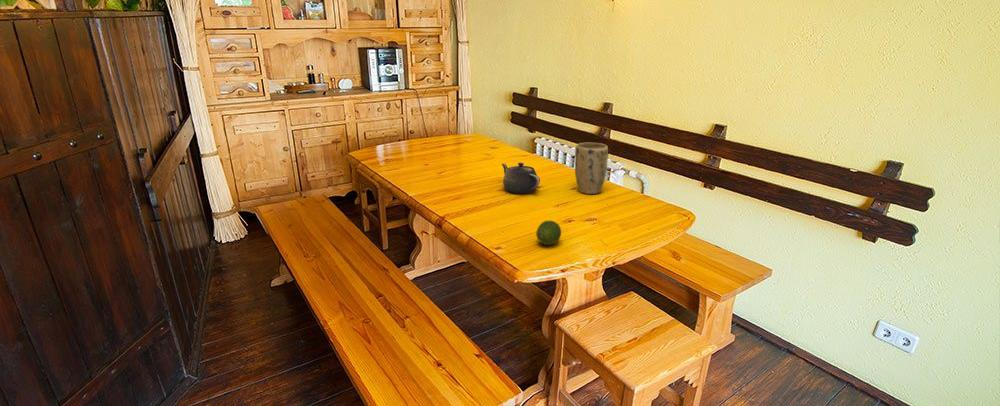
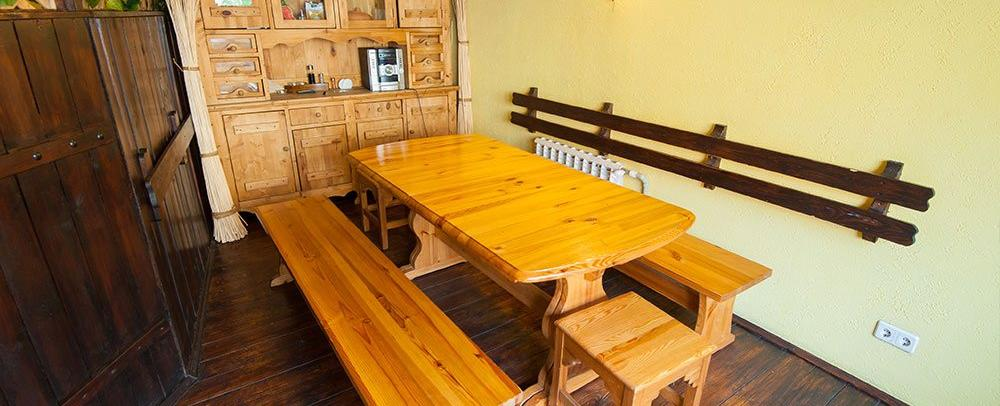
- teapot (519, 176)
- fruit (548, 232)
- plant pot (590, 168)
